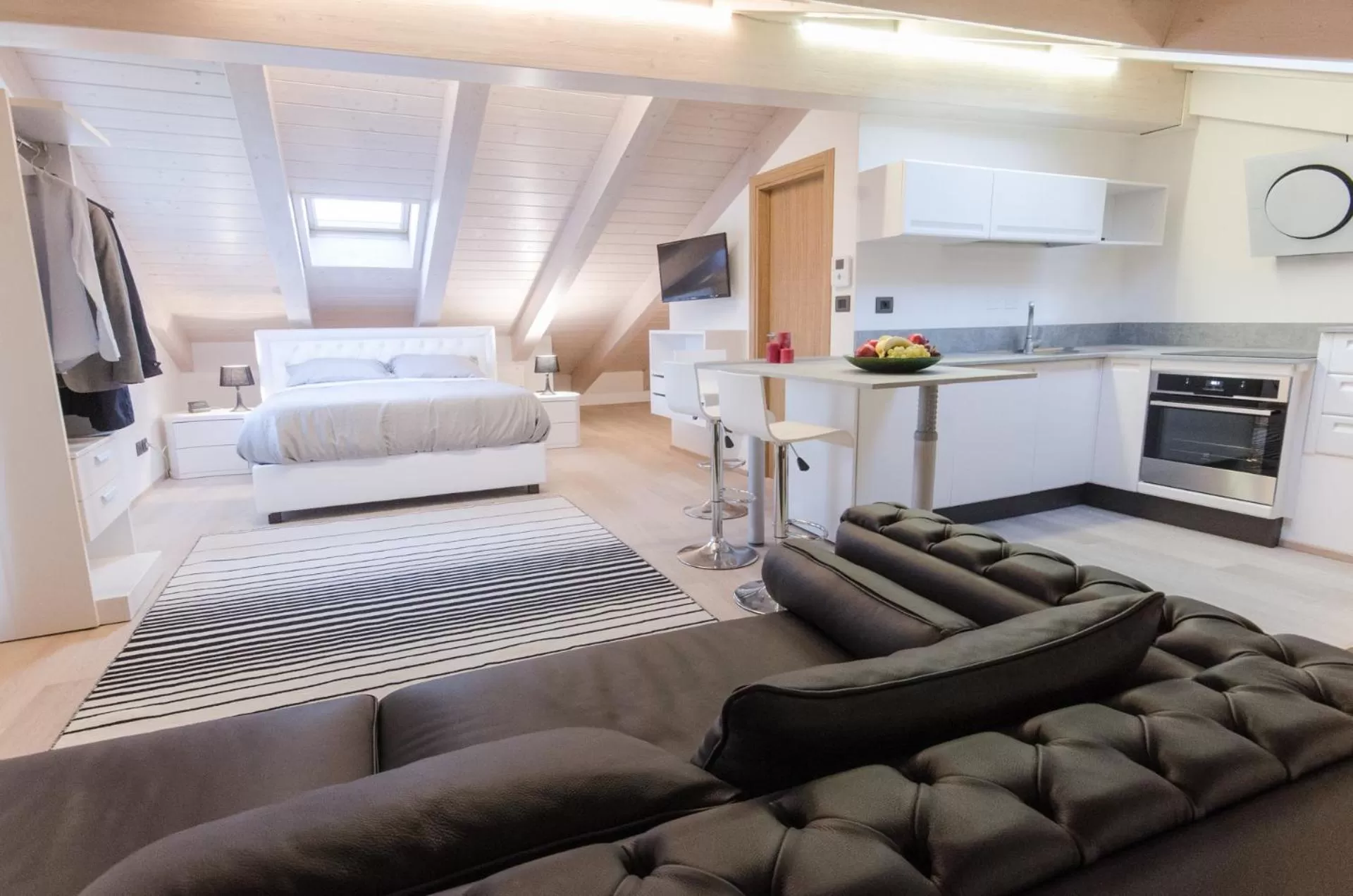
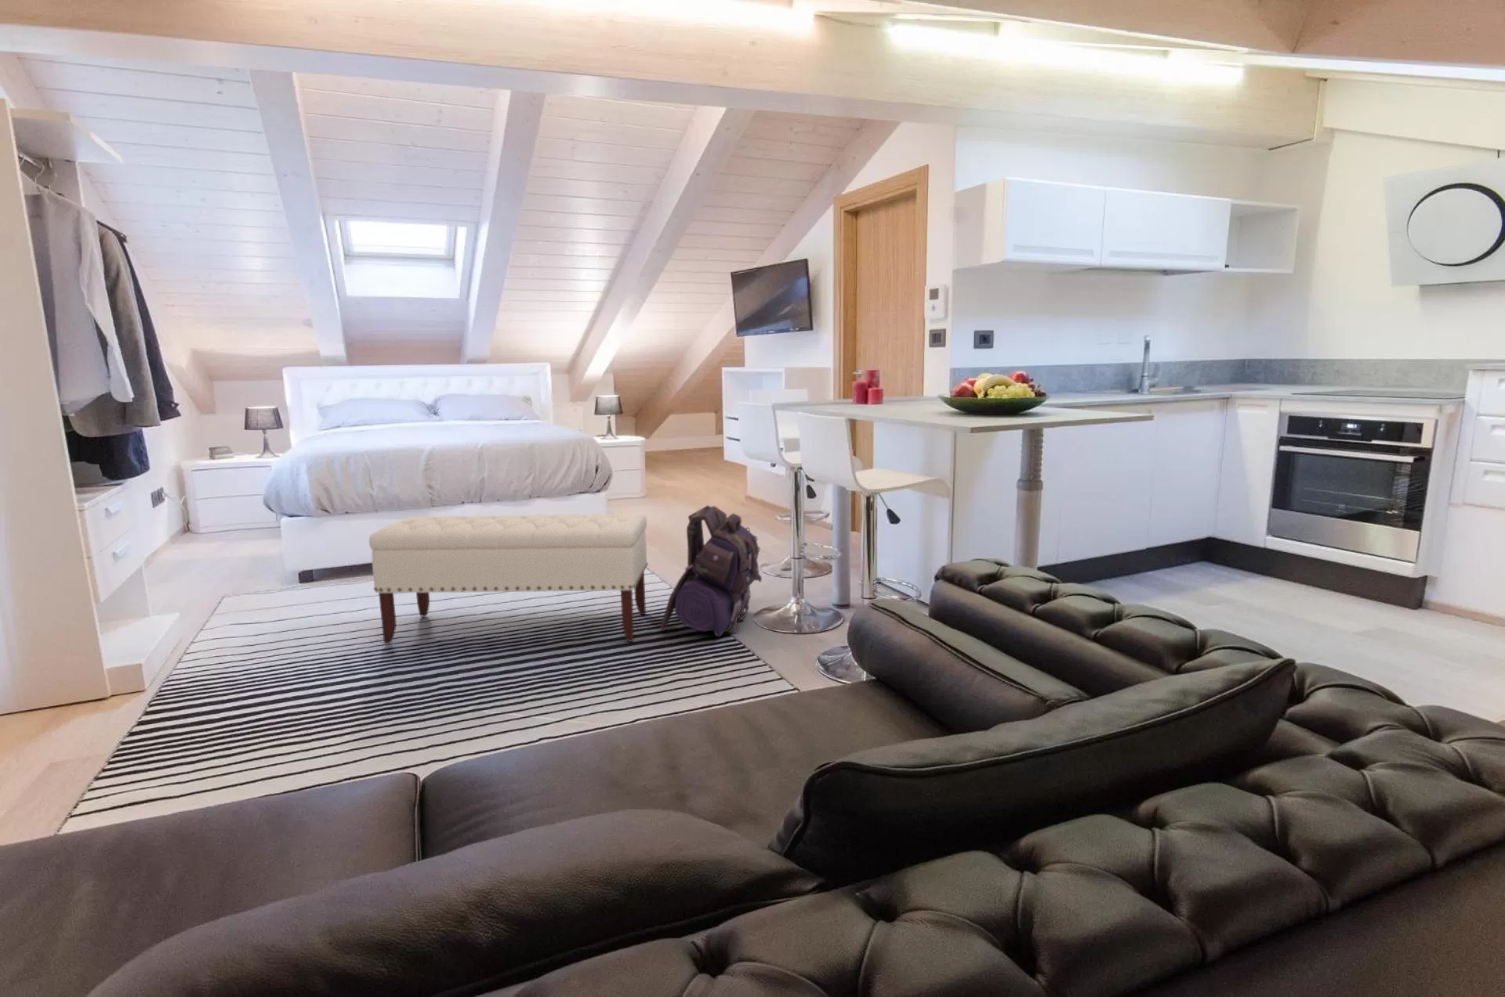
+ backpack (715, 566)
+ bench (517, 574)
